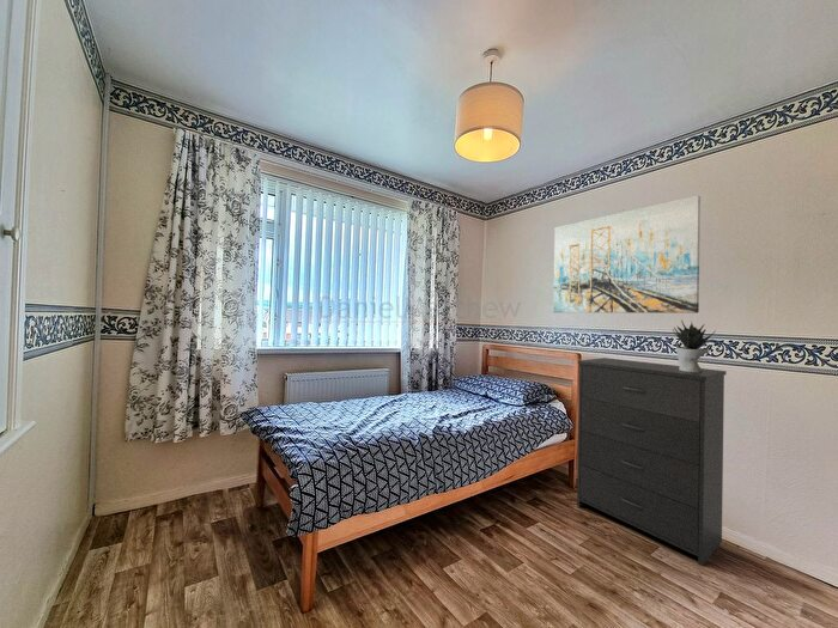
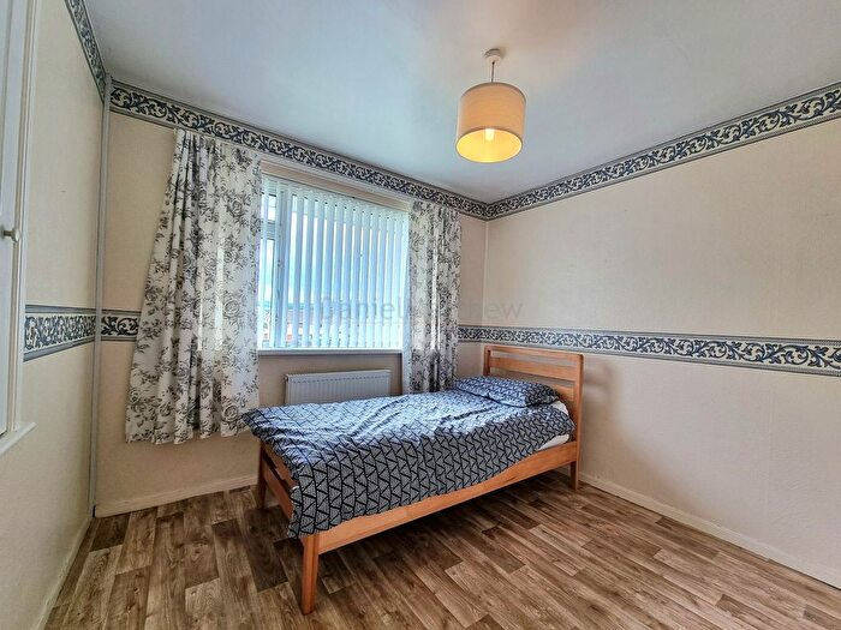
- wall art (615, 263)
- dresser (644, 444)
- potted plant (691, 345)
